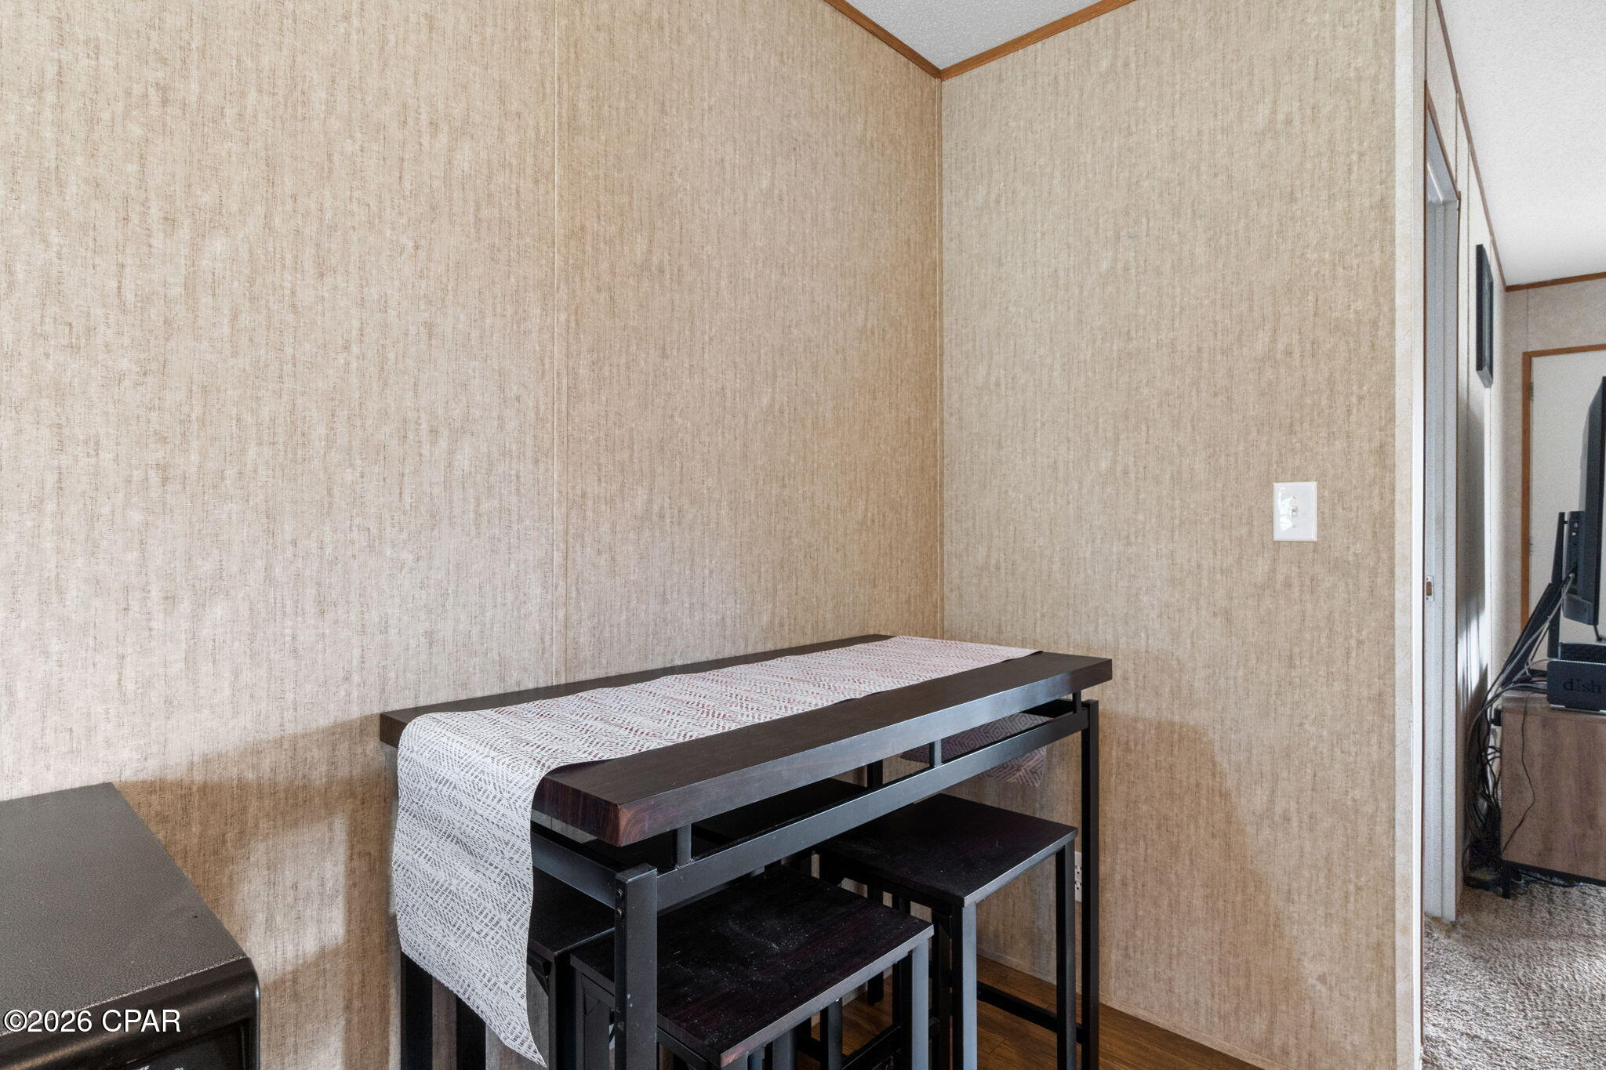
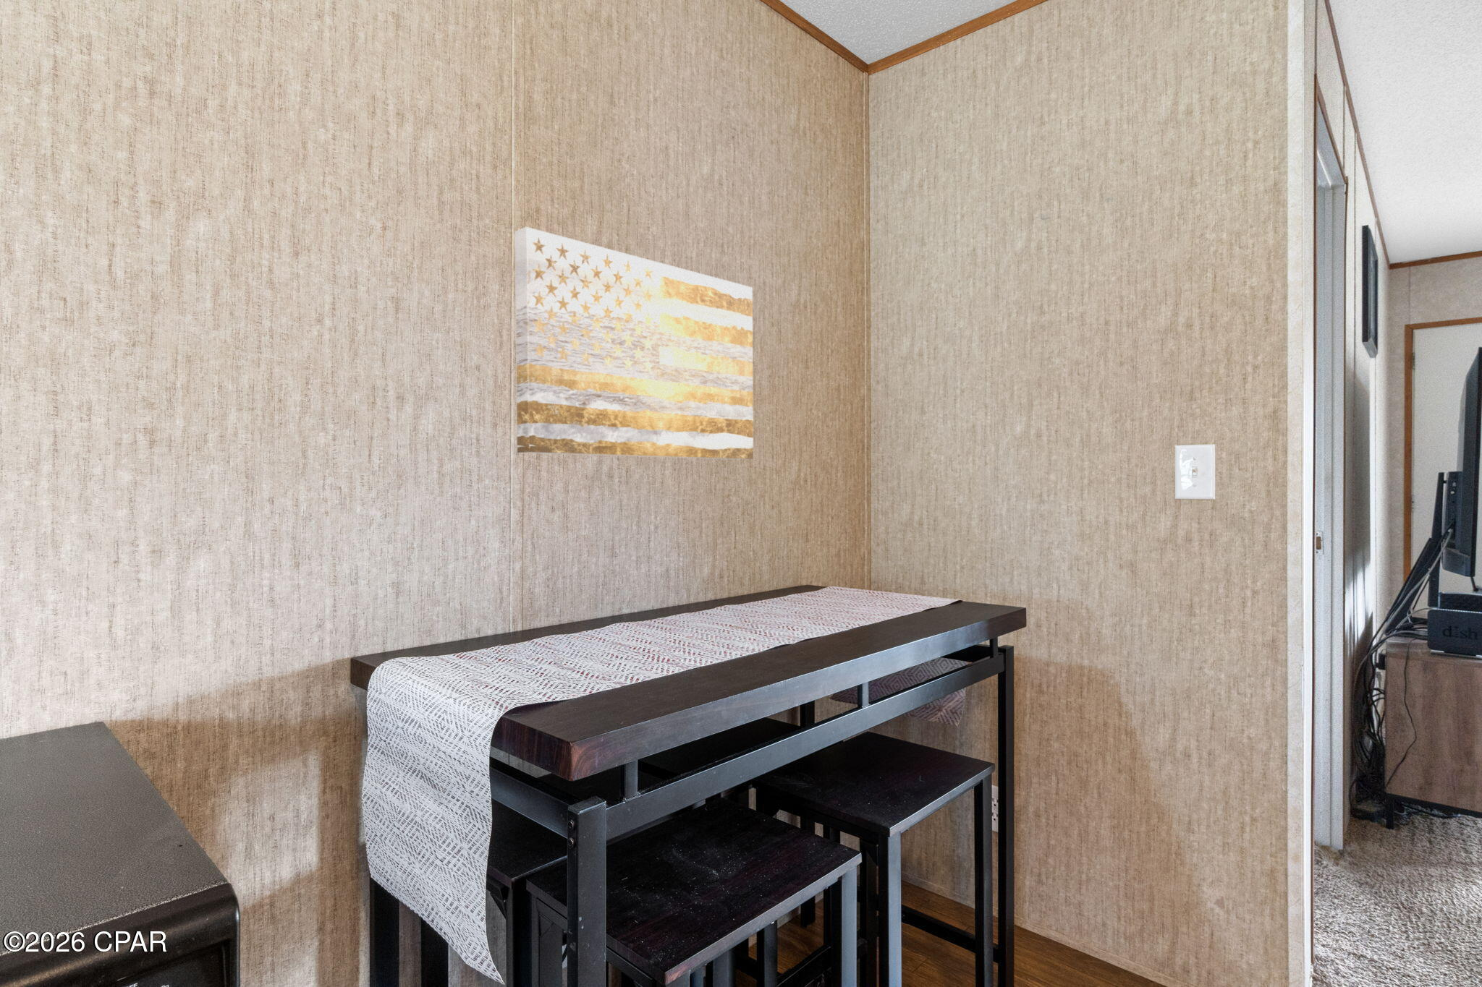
+ wall art (649, 359)
